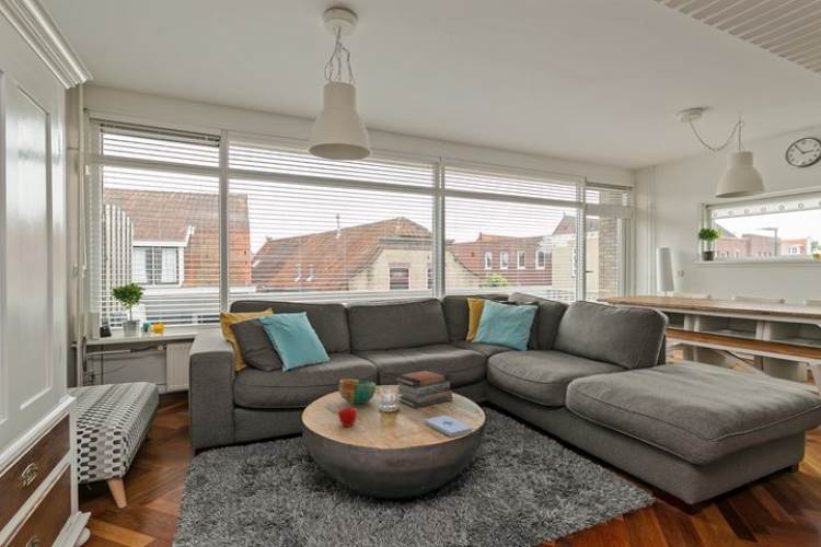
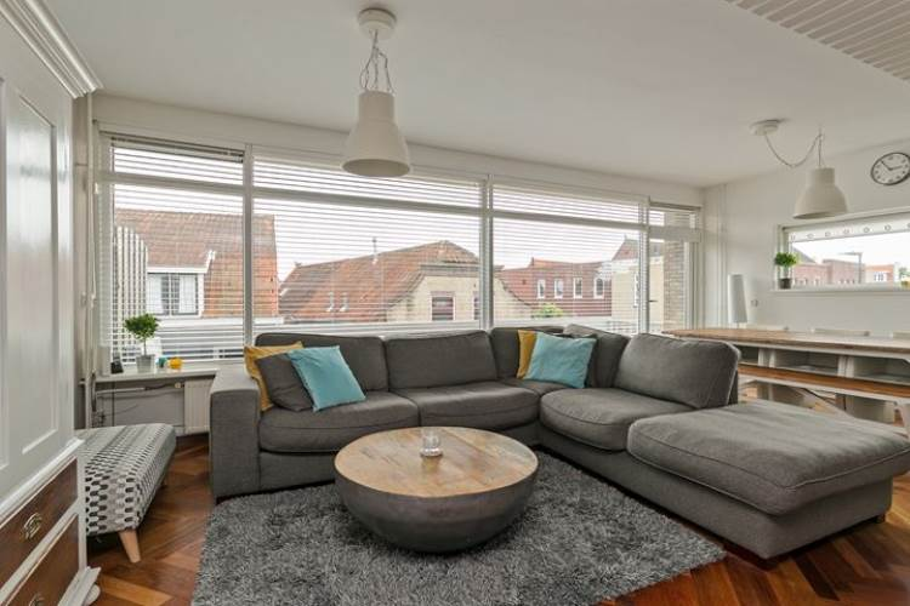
- apple (347, 416)
- book stack (424, 387)
- notepad (448, 424)
- bowl (357, 389)
